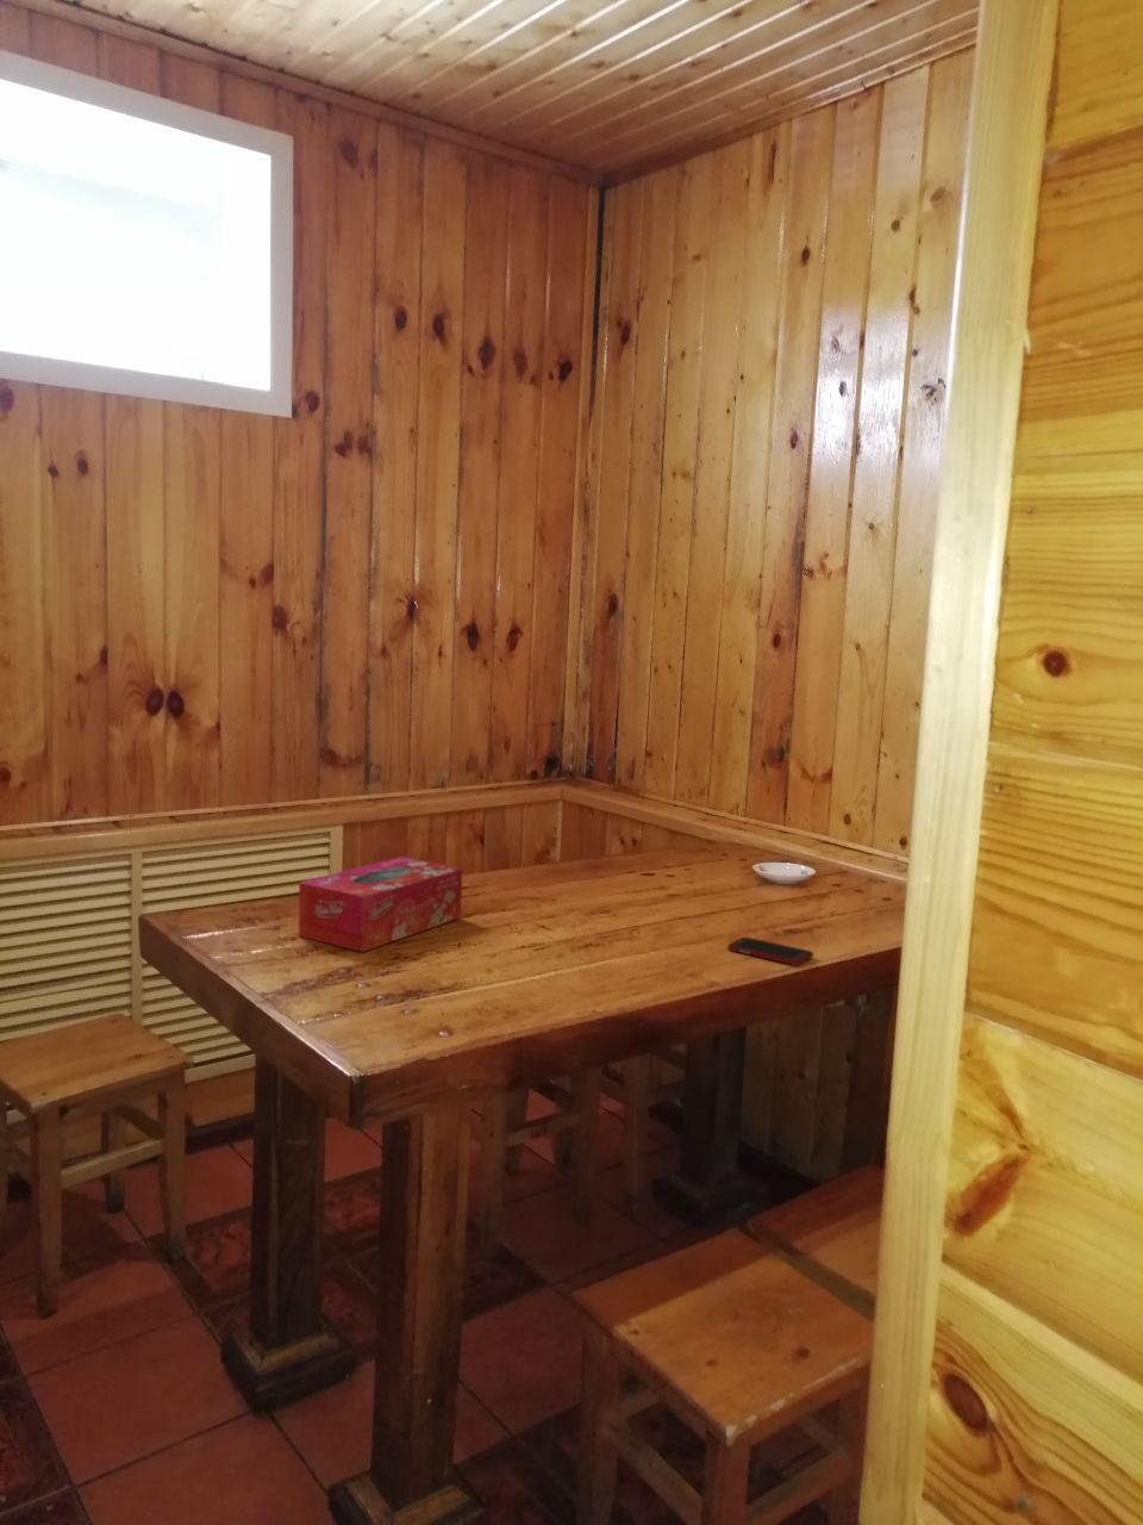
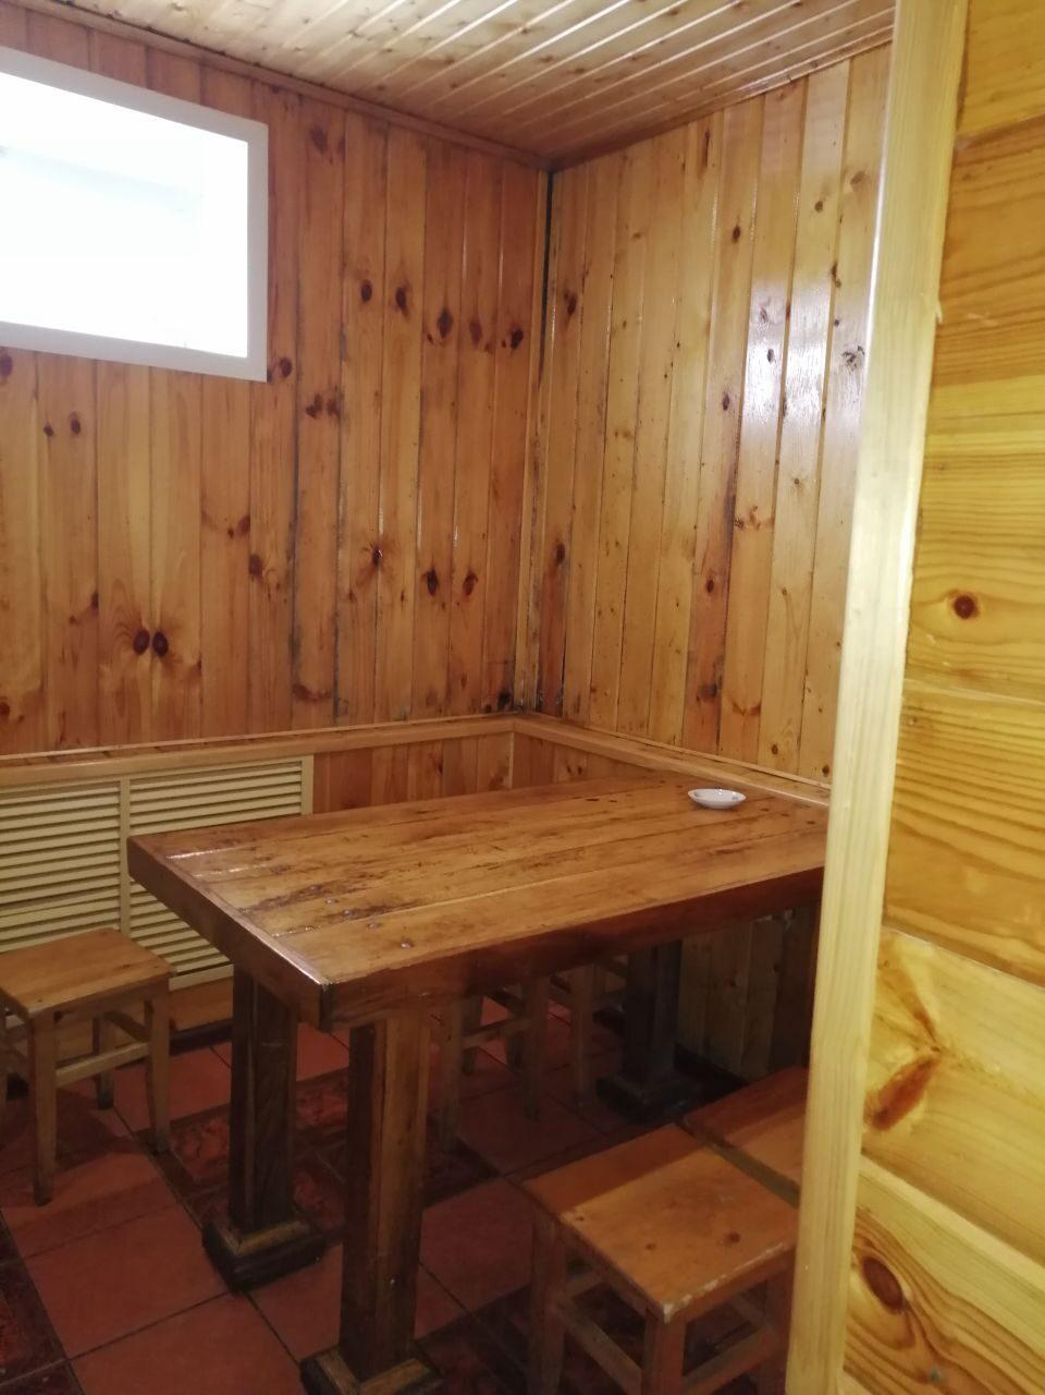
- cell phone (770, 951)
- tissue box (383, 901)
